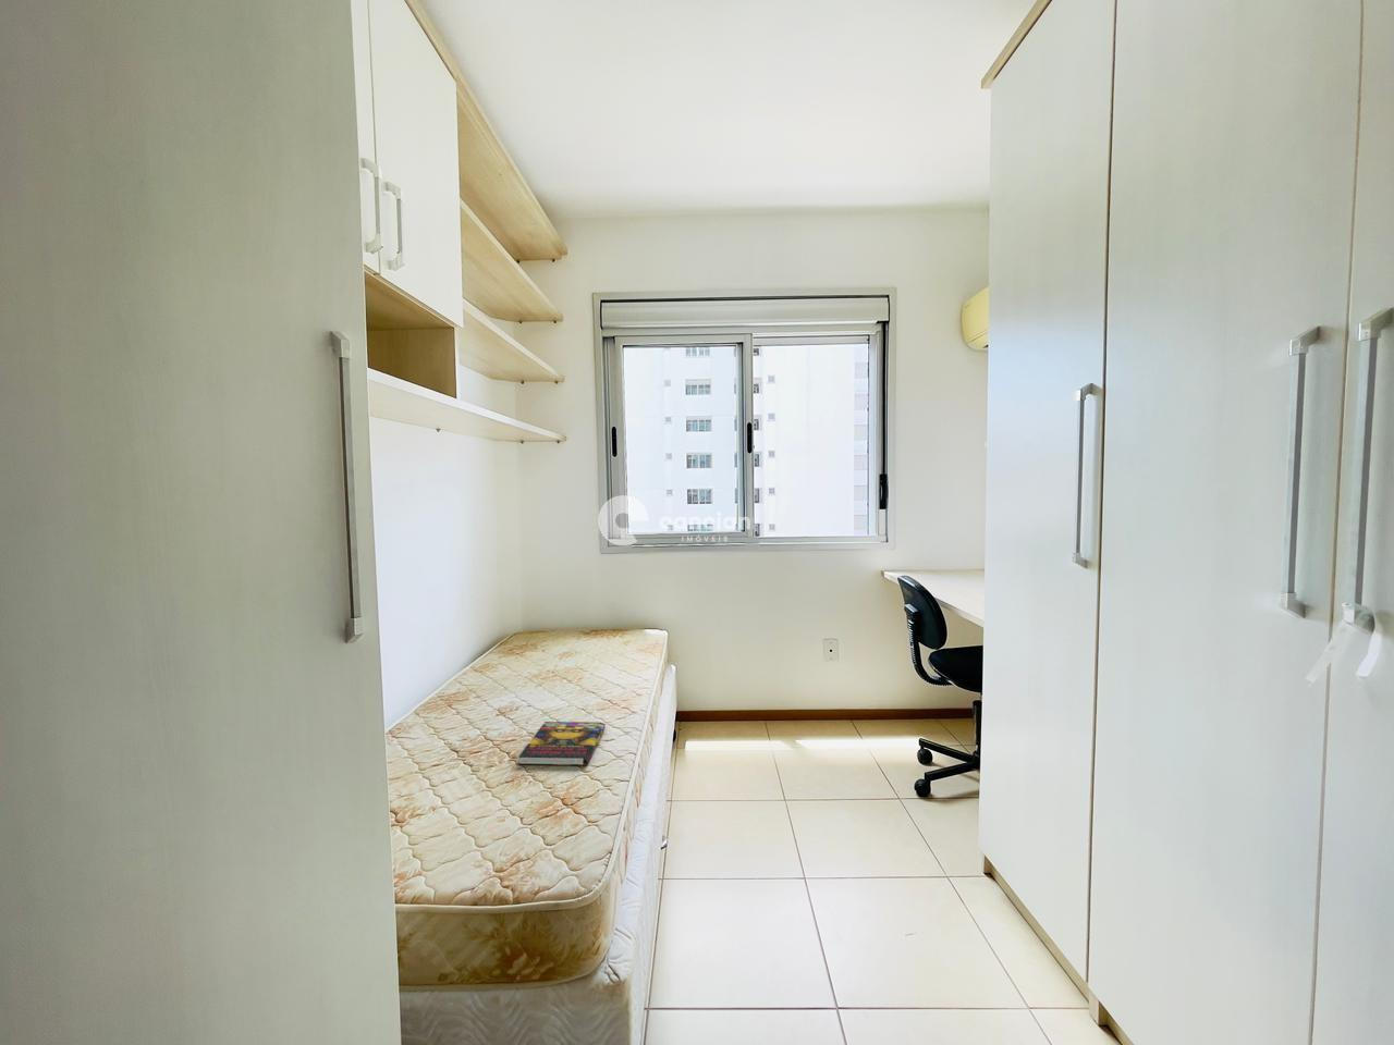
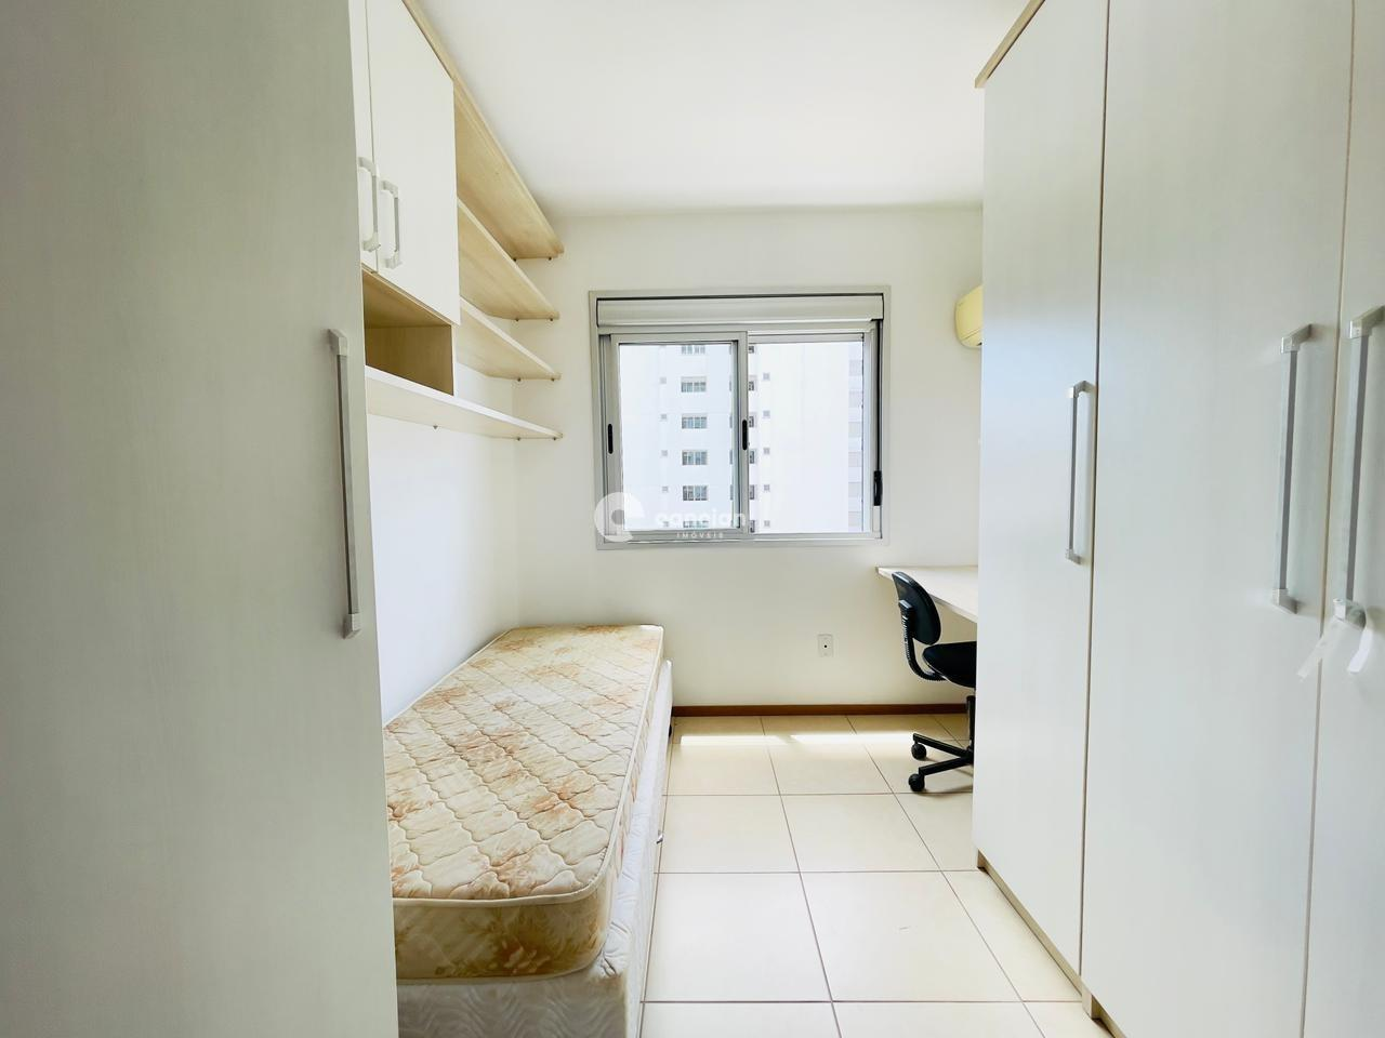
- book (564, 741)
